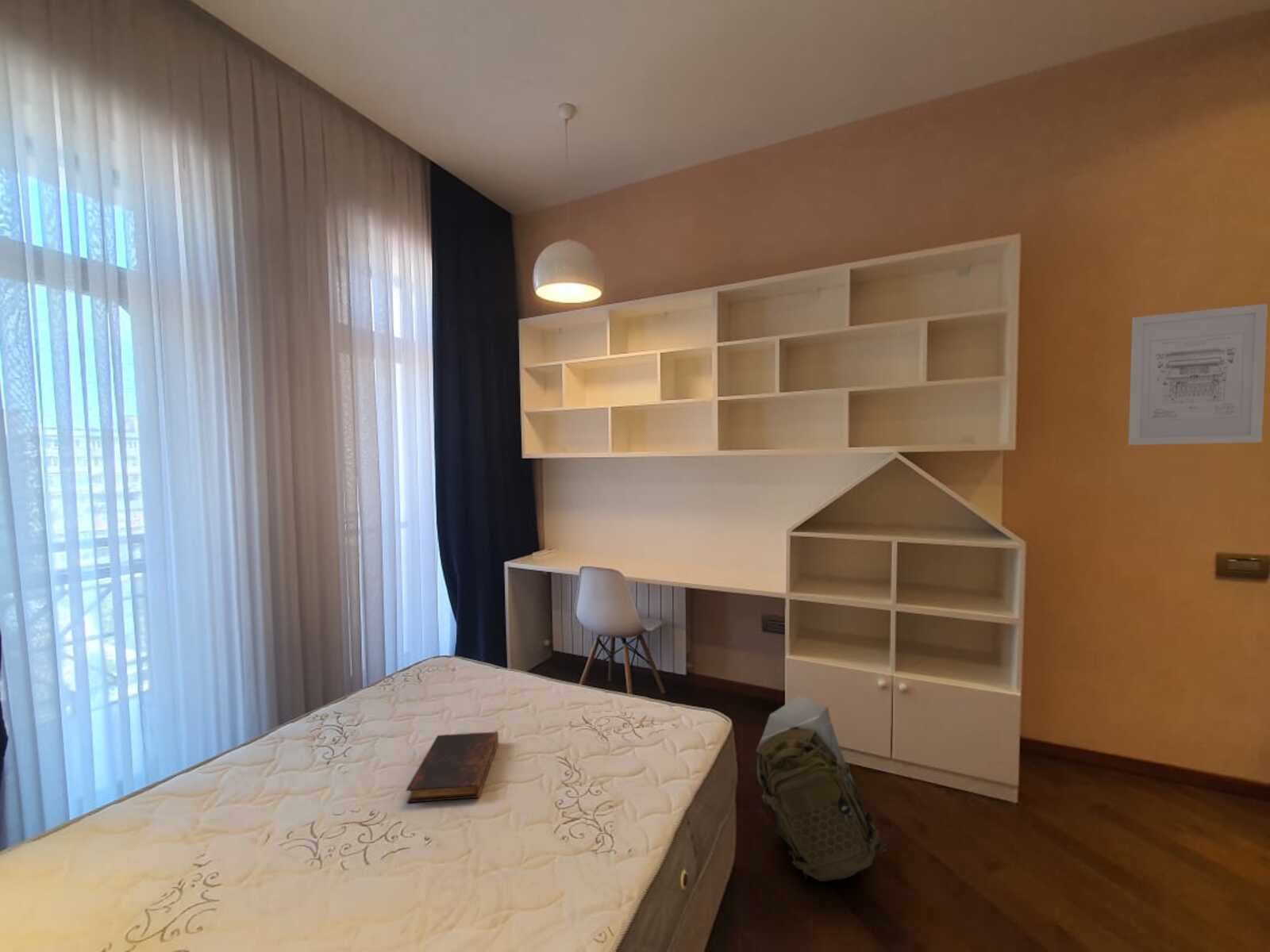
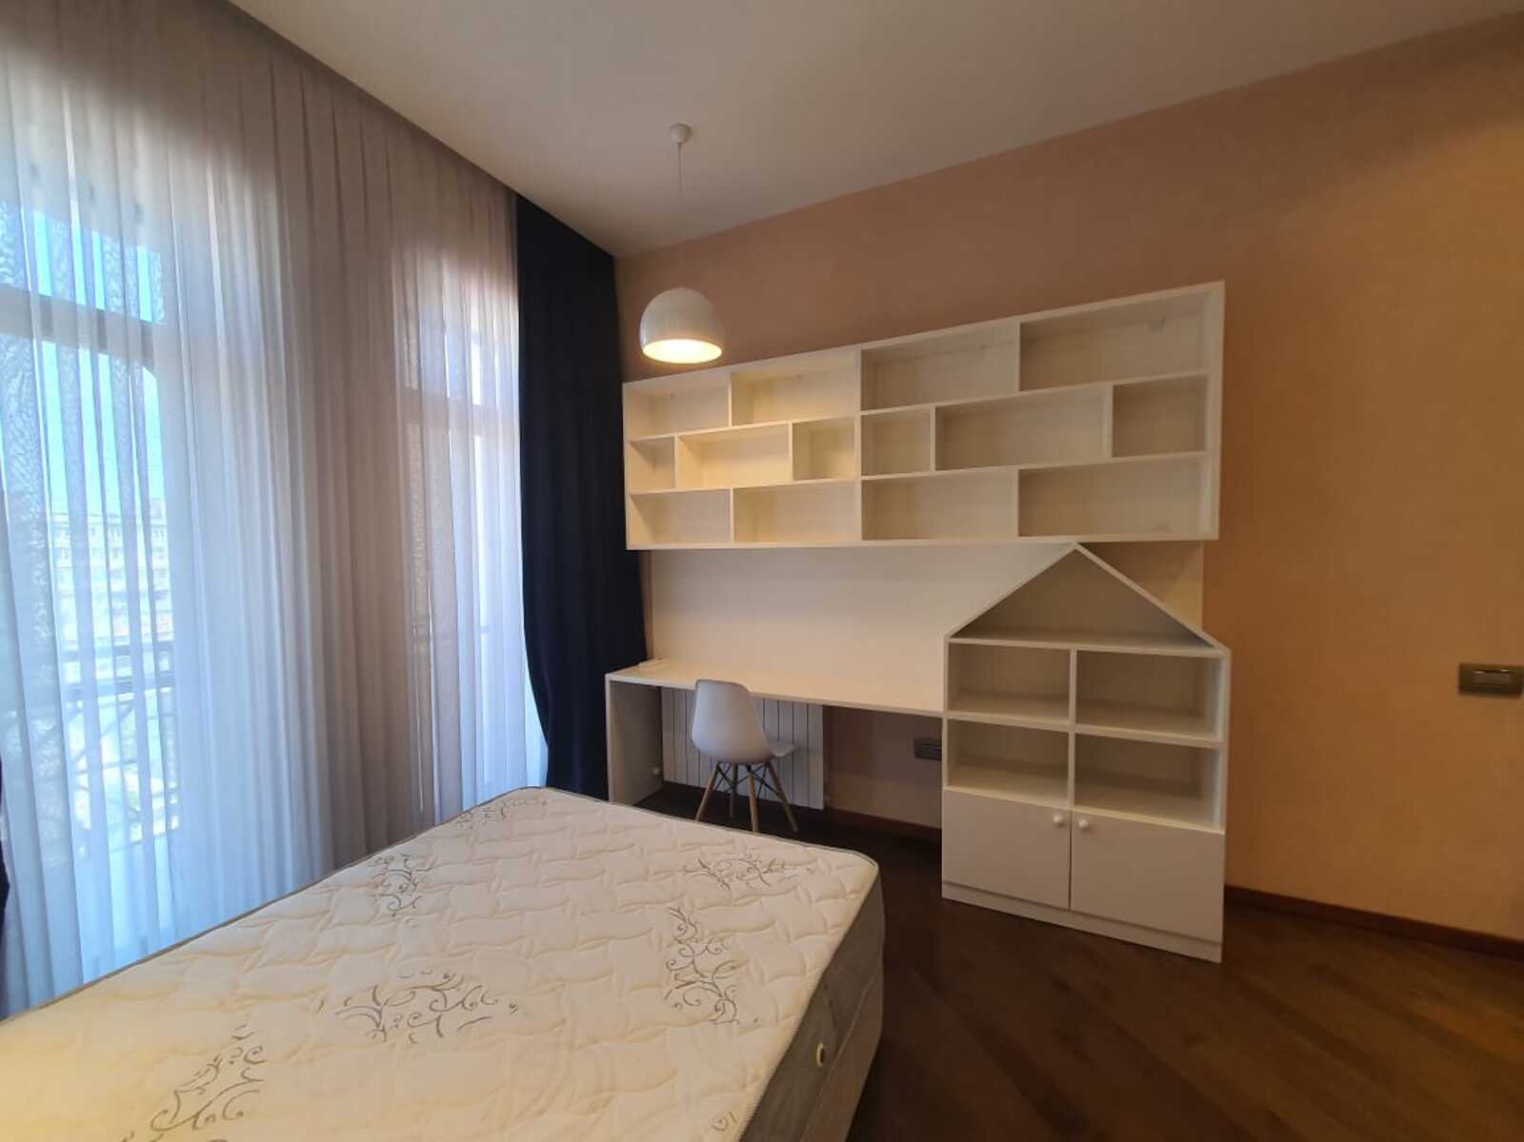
- backpack (820, 800)
- wall art (1195, 378)
- book (456, 763)
